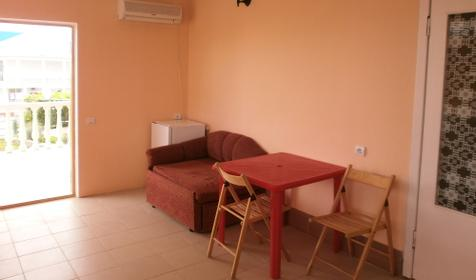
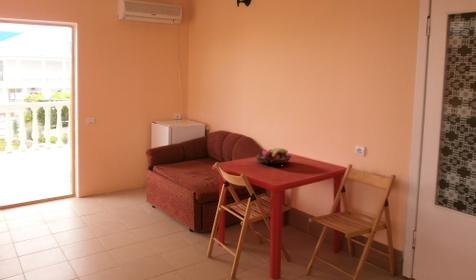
+ fruit basket (273, 155)
